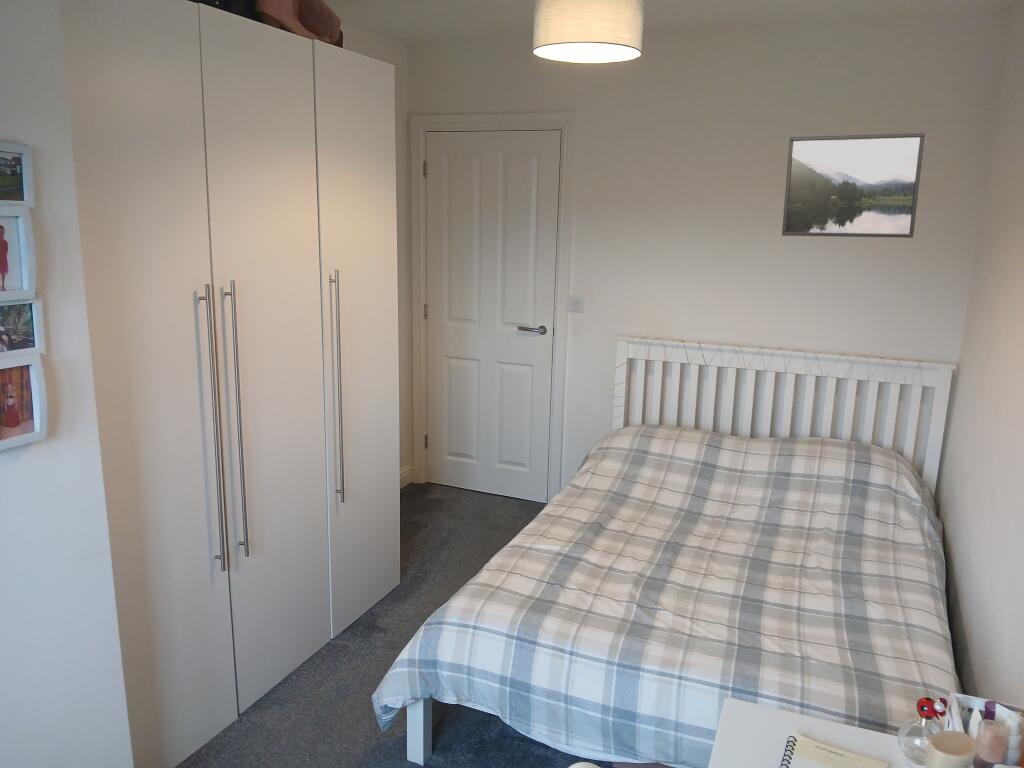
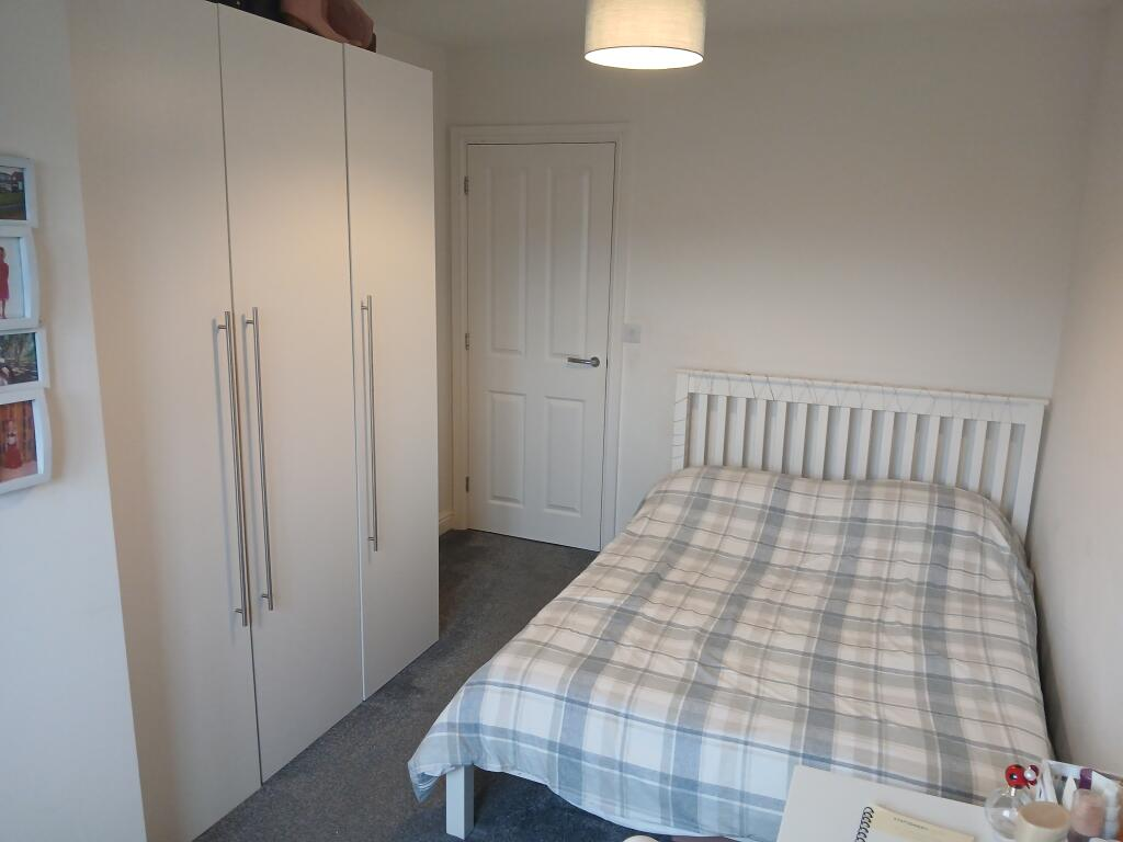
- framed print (850, 186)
